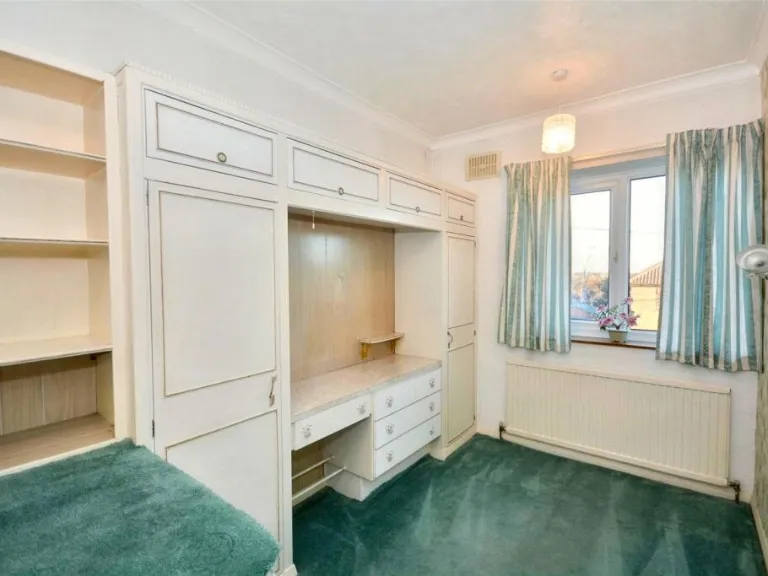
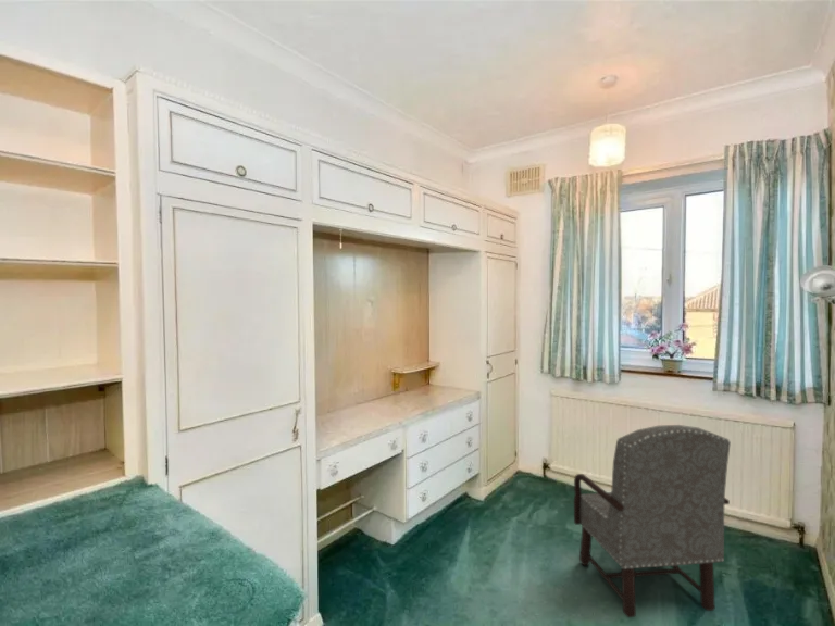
+ armchair (644, 501)
